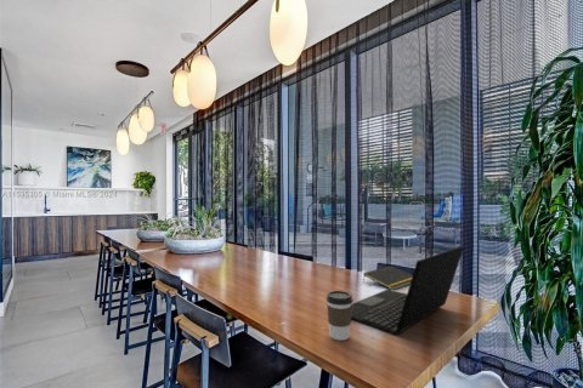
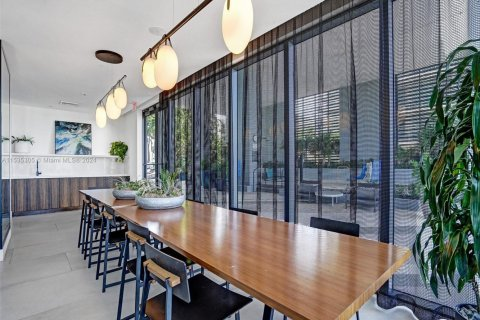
- laptop (411, 281)
- coffee cup (339, 314)
- notepad (391, 276)
